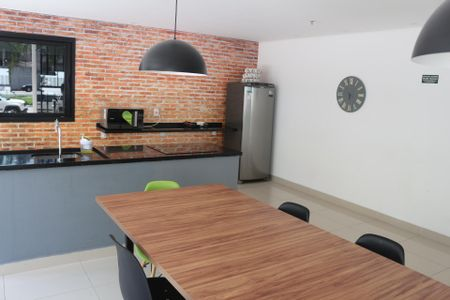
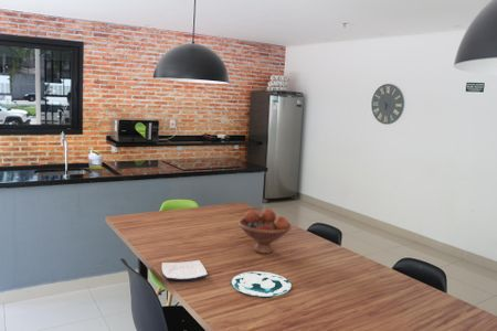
+ plate (183, 270)
+ fruit bowl (264, 232)
+ plate (261, 280)
